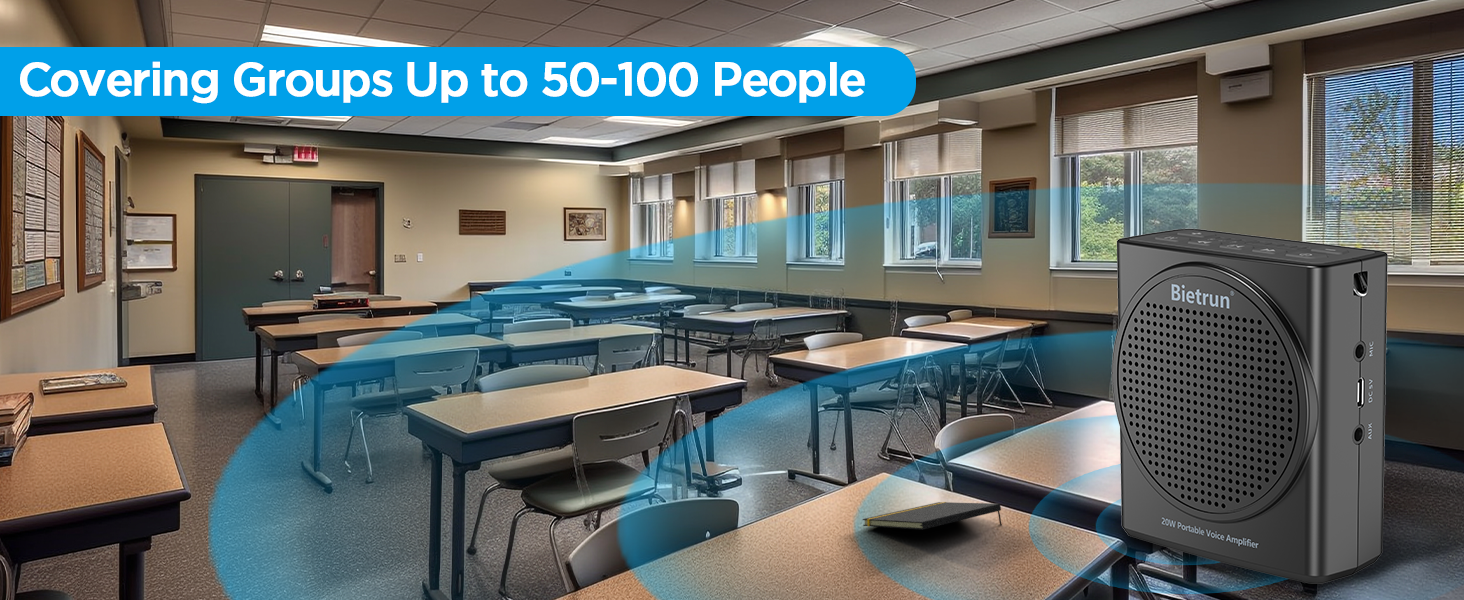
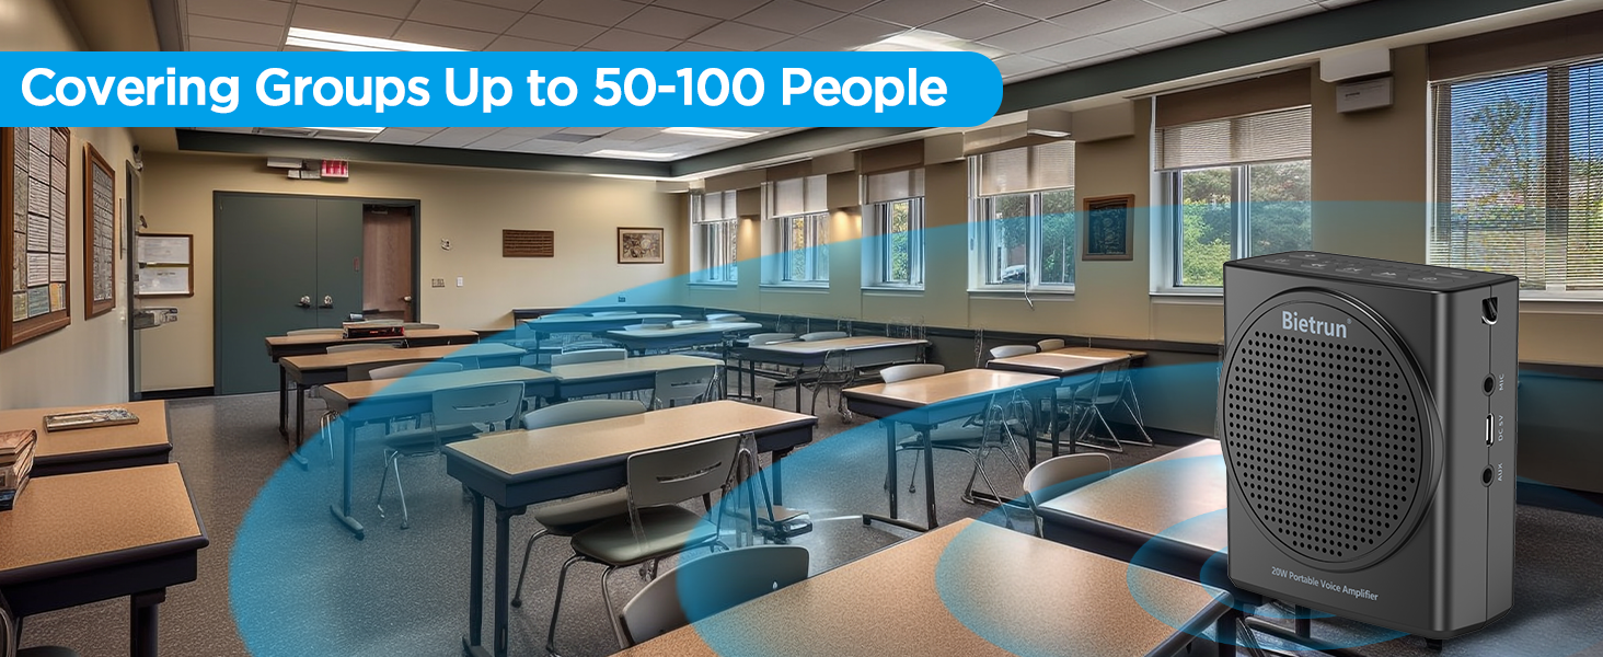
- notepad (931, 514)
